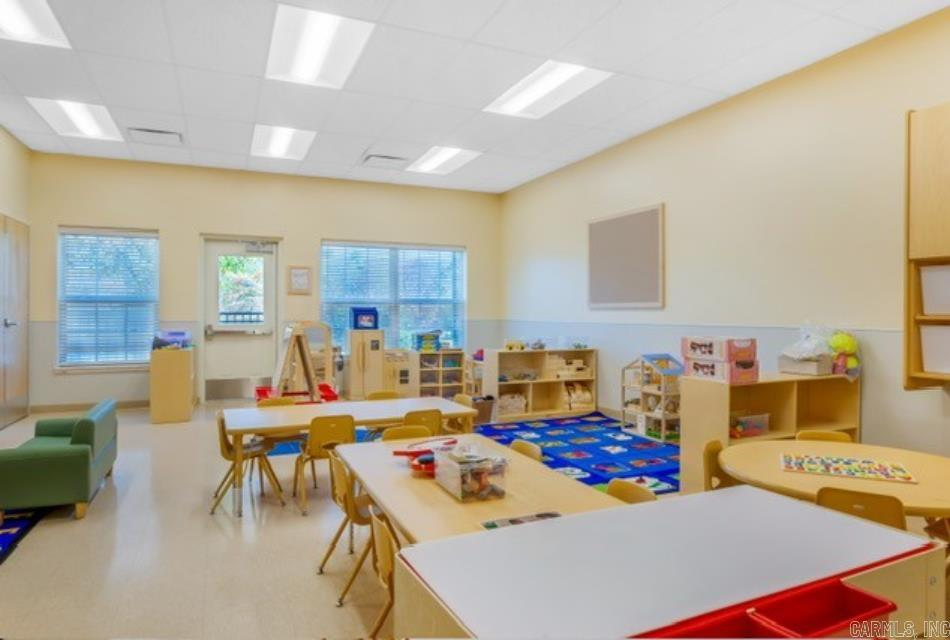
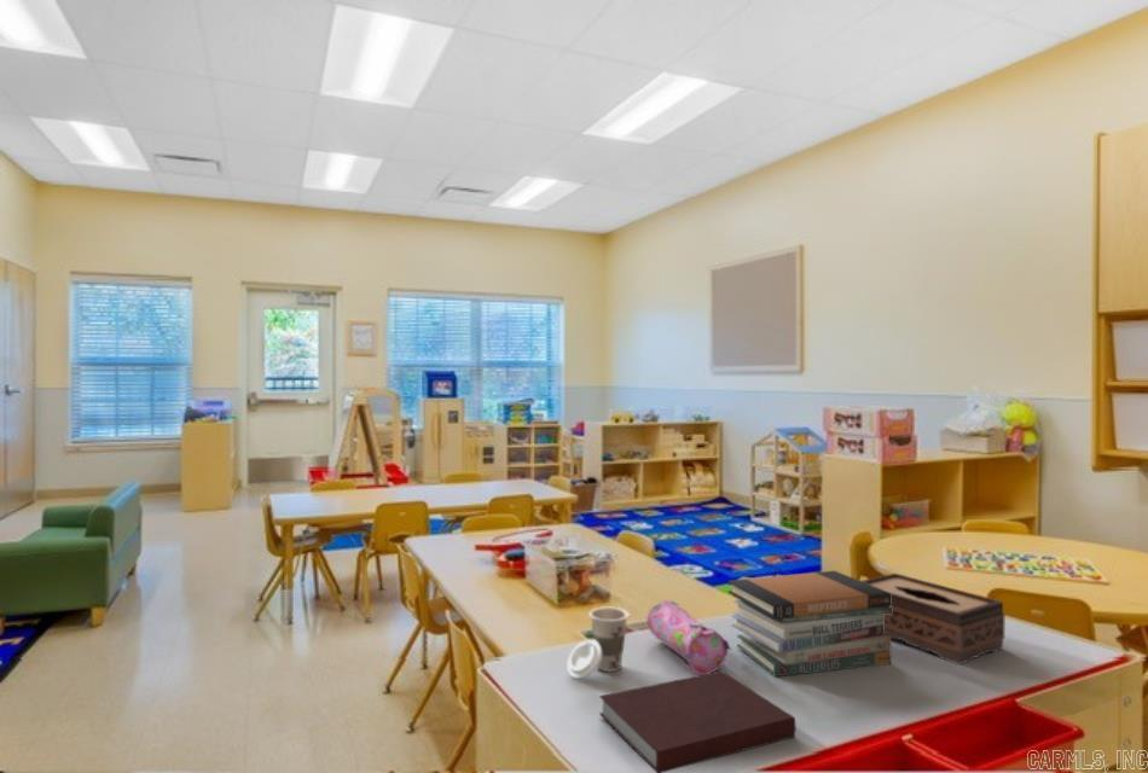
+ notebook (694, 715)
+ tissue box (923, 614)
+ cup (598, 643)
+ book stack (807, 620)
+ pencil case (685, 633)
